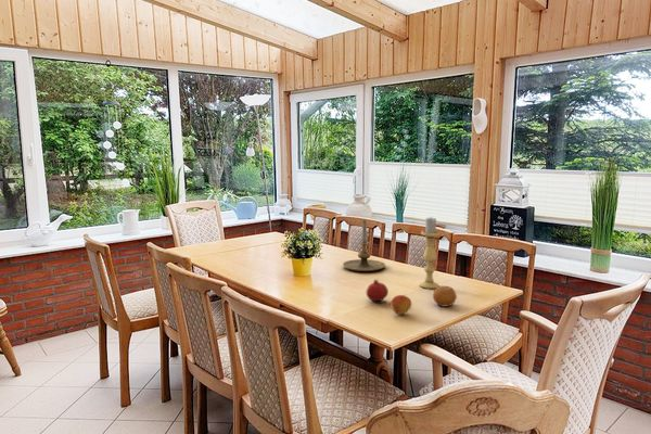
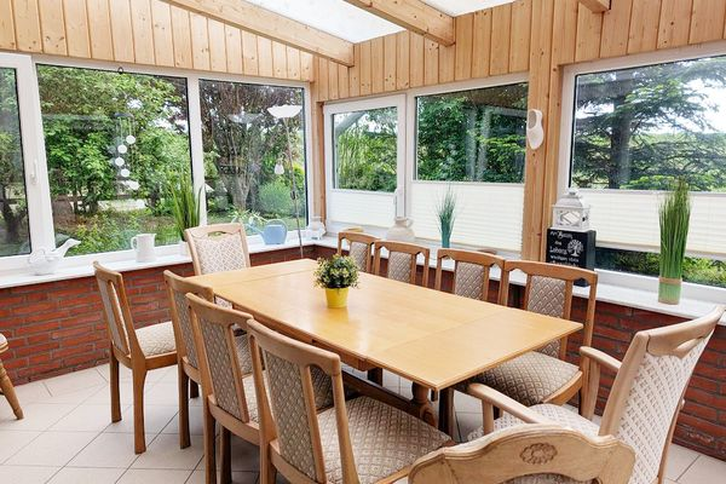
- candle holder (430, 251)
- fruit (444, 295)
- candle holder (363, 243)
- fruit (376, 290)
- fruit (400, 304)
